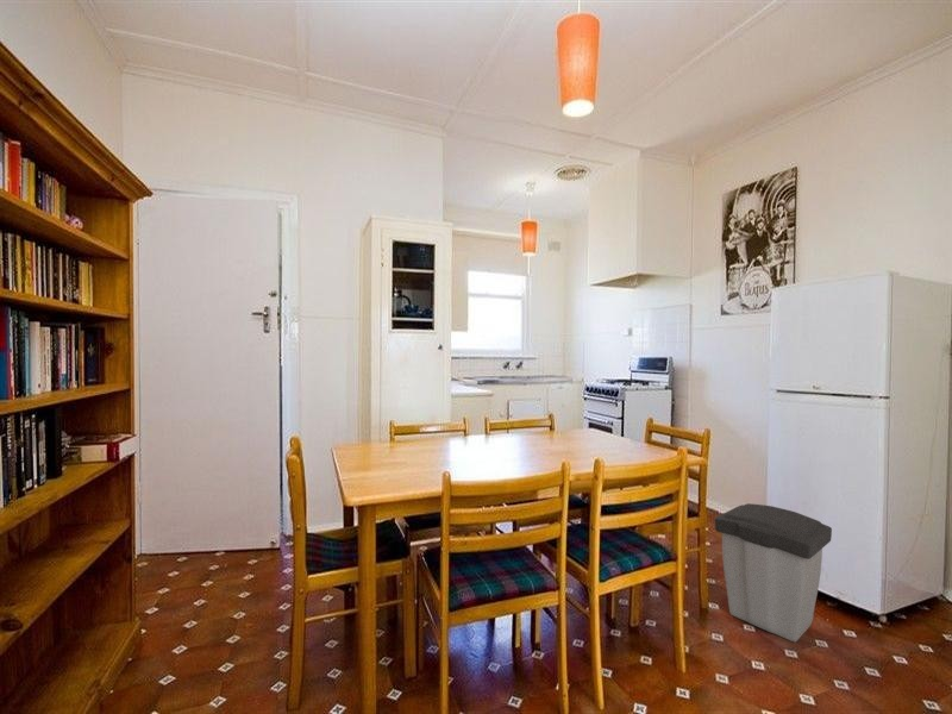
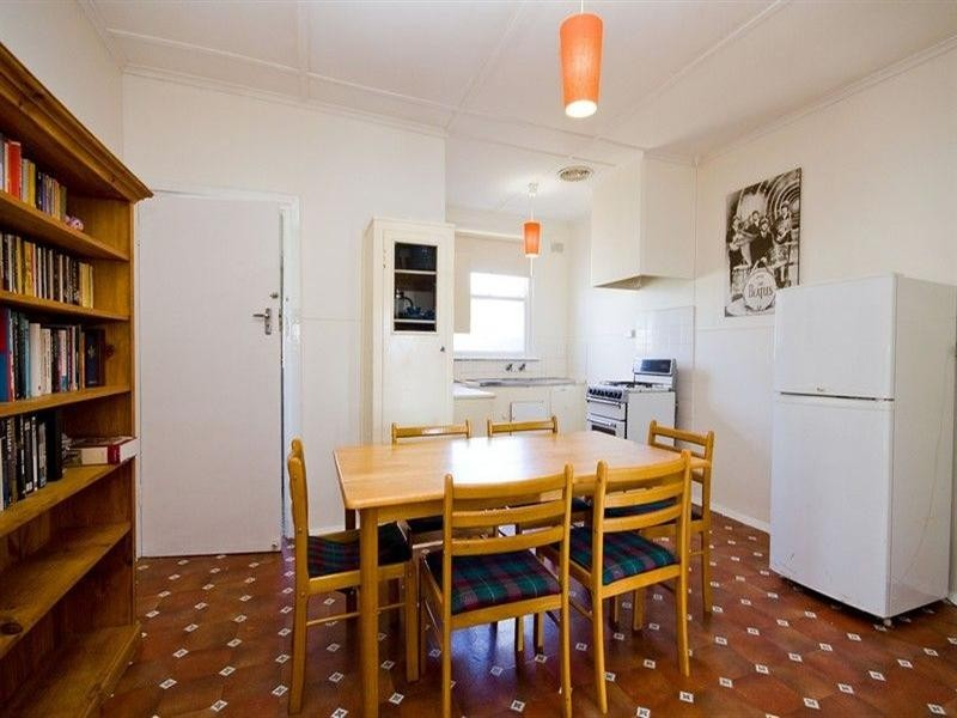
- trash can (770, 568)
